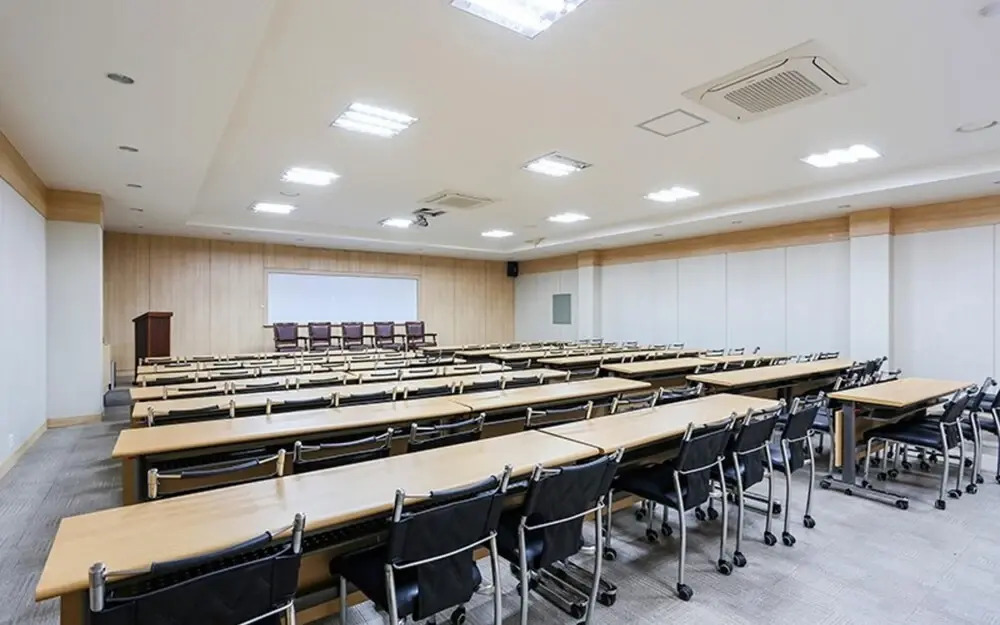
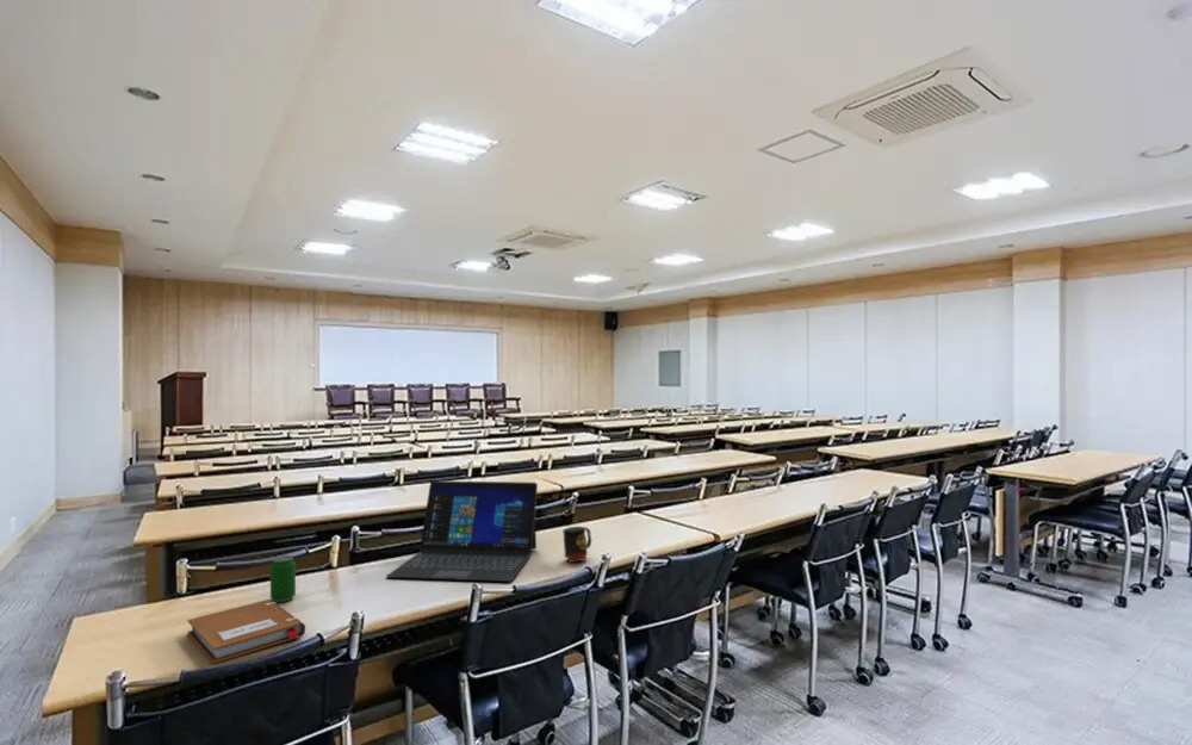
+ beverage can (283, 578)
+ notebook (247, 627)
+ laptop (467, 526)
+ mug (578, 542)
